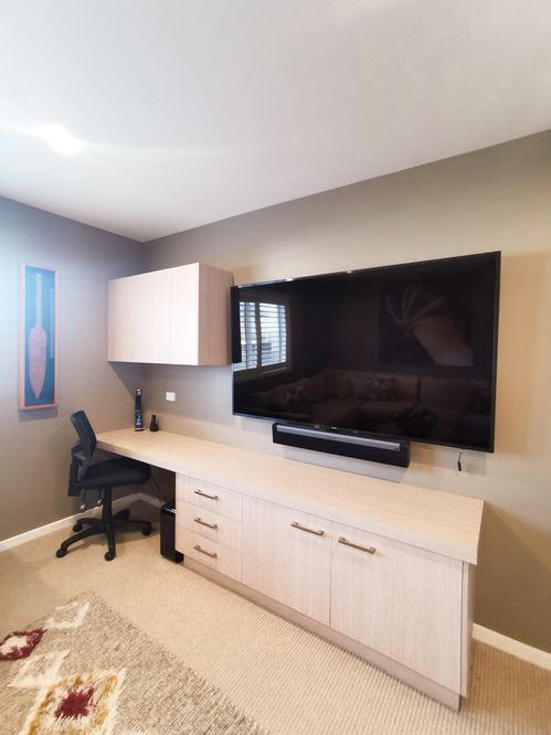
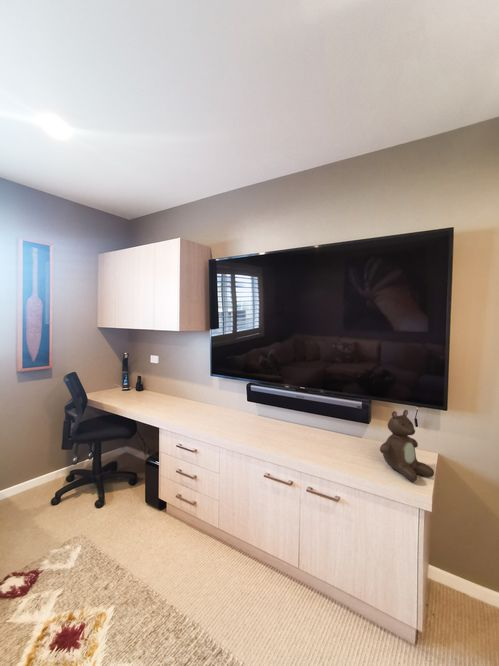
+ teddy bear (407, 442)
